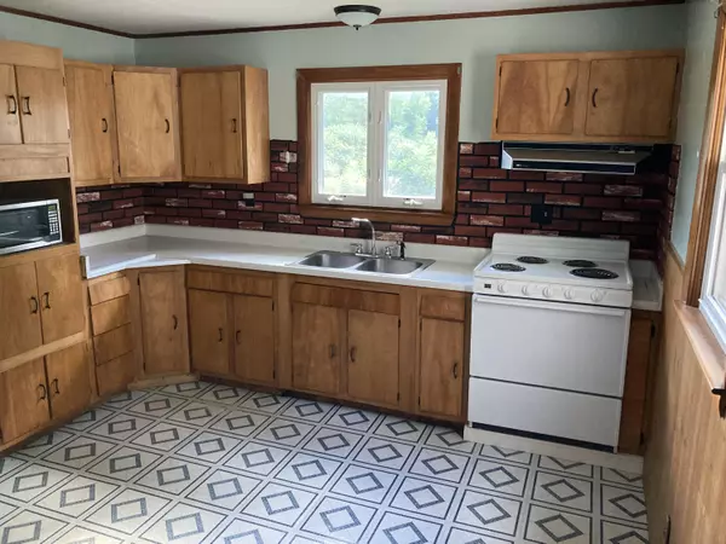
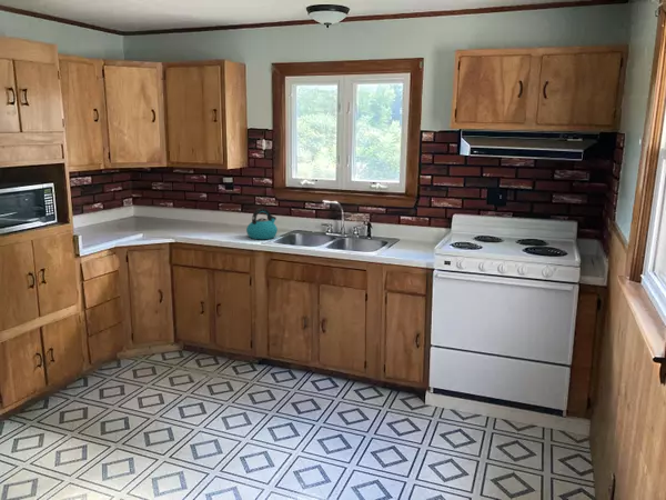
+ kettle (263, 222)
